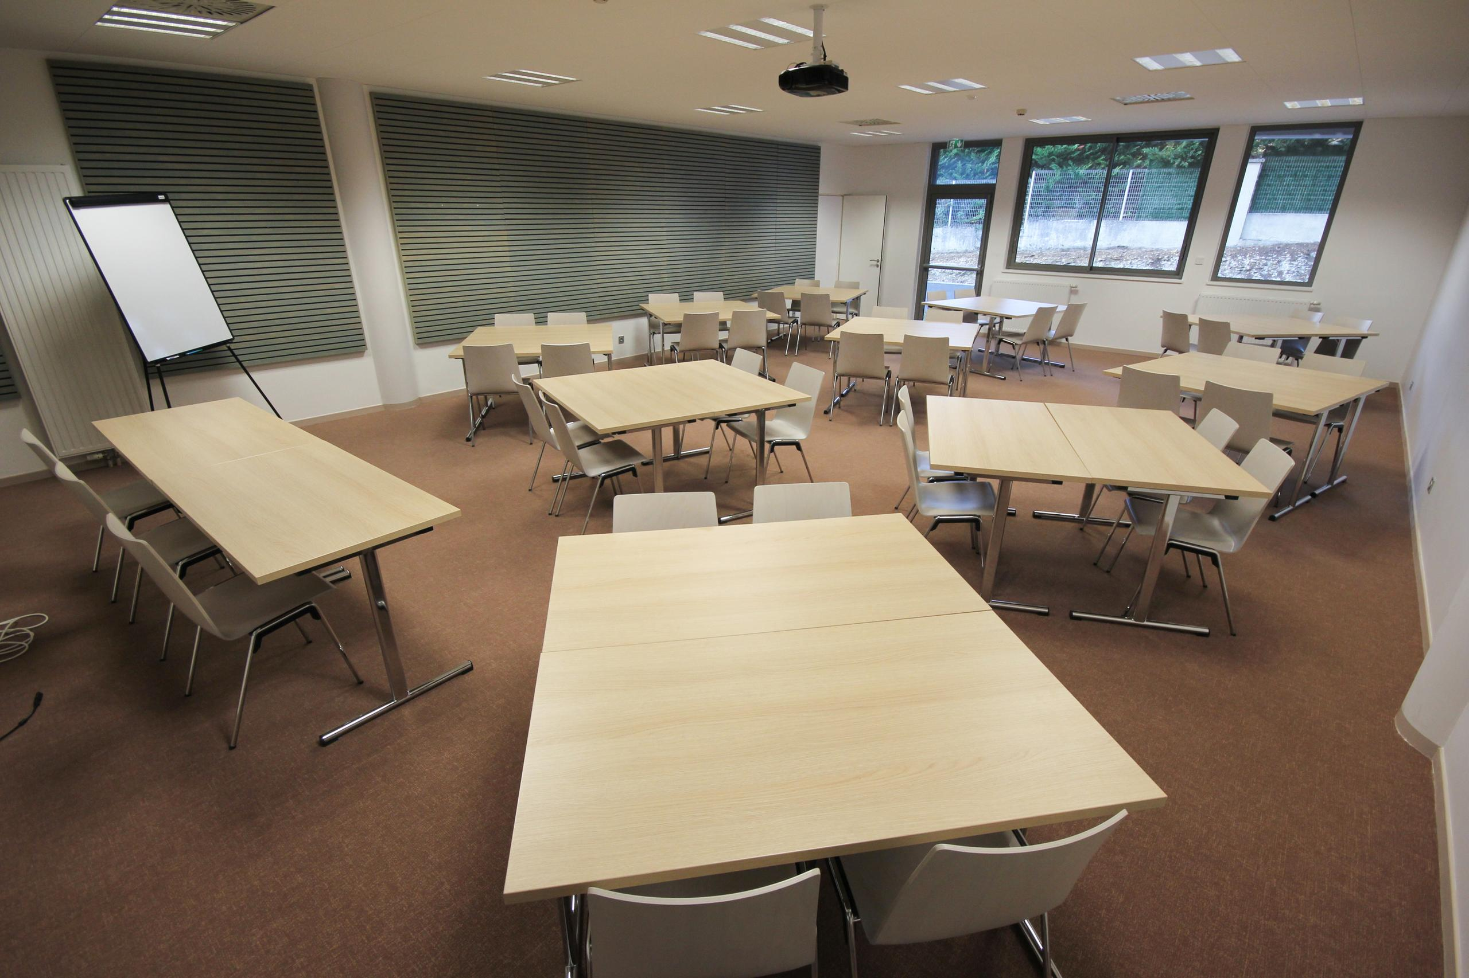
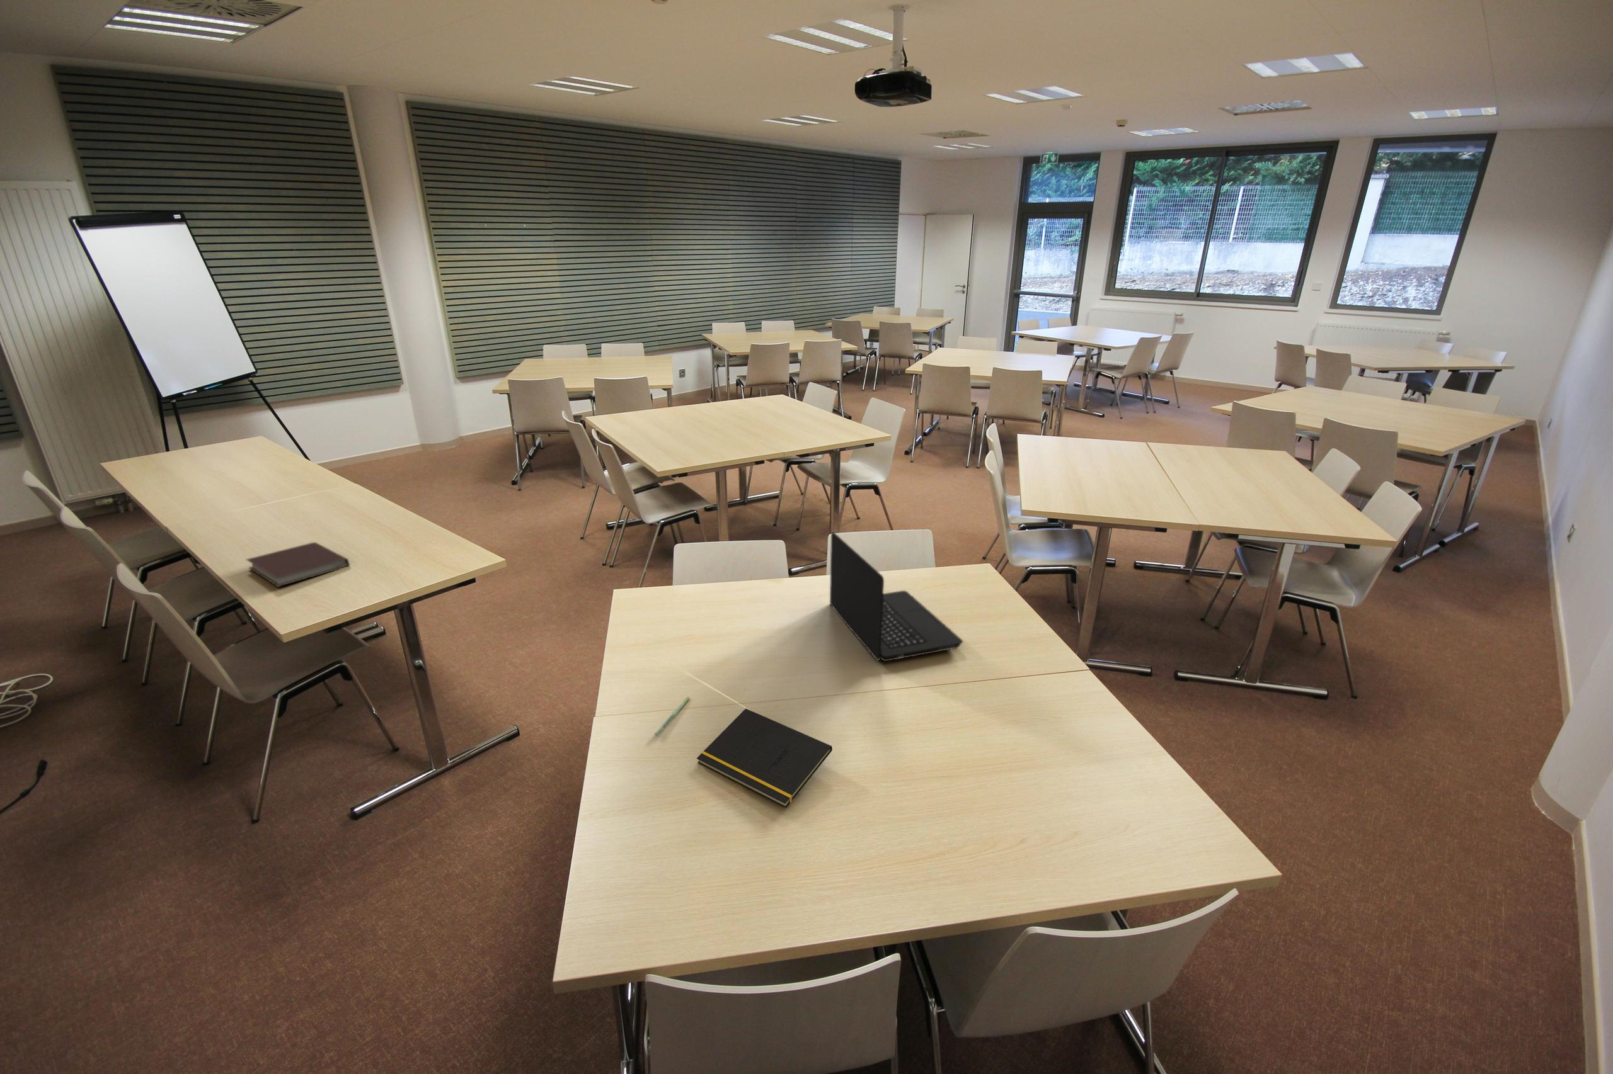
+ laptop (897, 591)
+ notepad (764, 754)
+ pen (673, 716)
+ notebook (299, 563)
